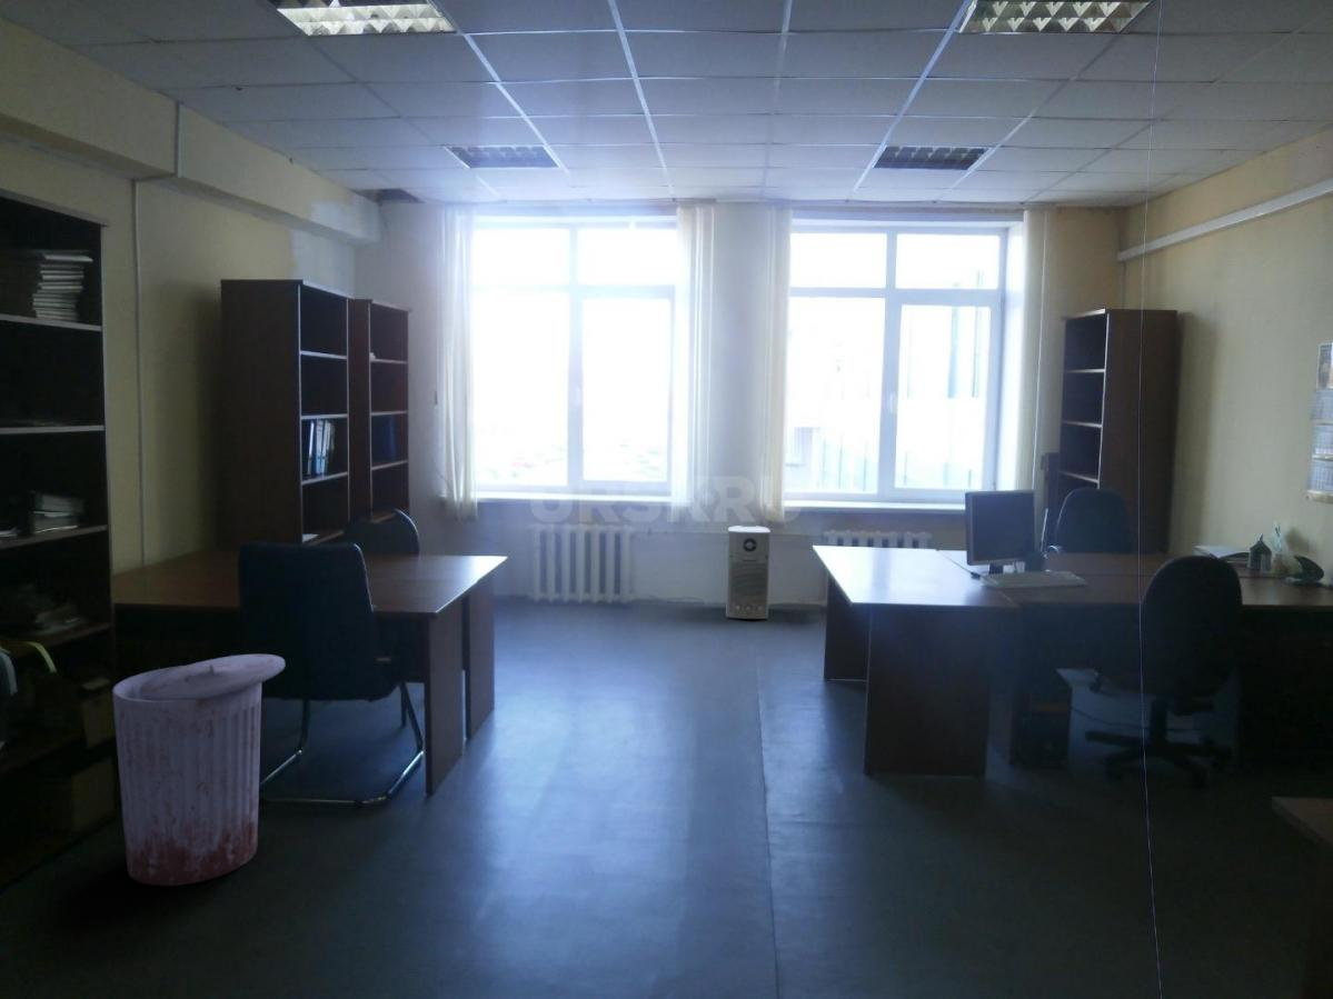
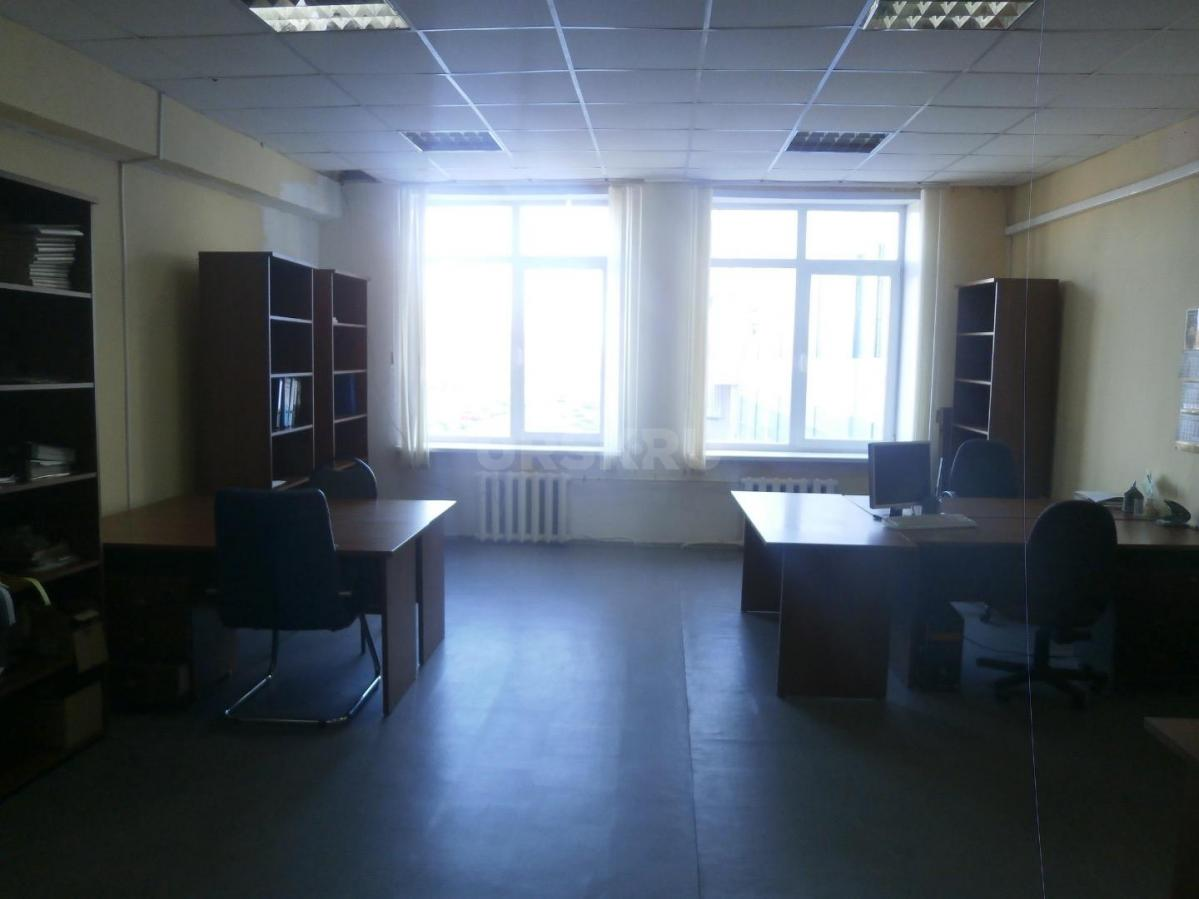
- air purifier (747, 570)
- trash can (203, 760)
